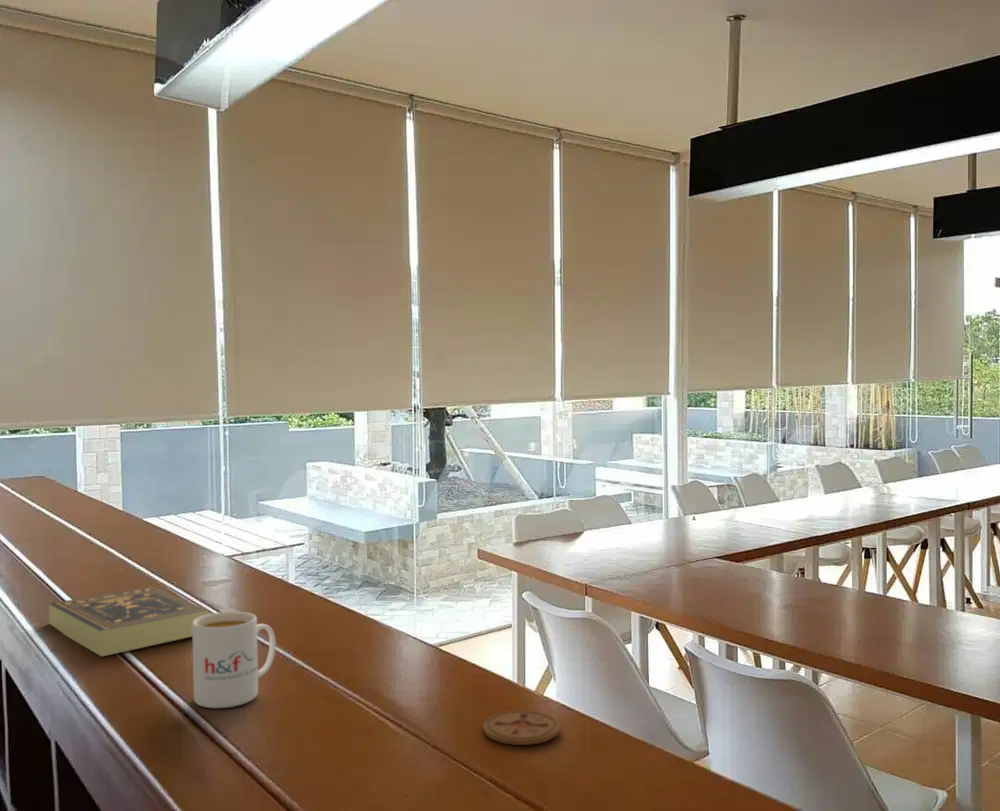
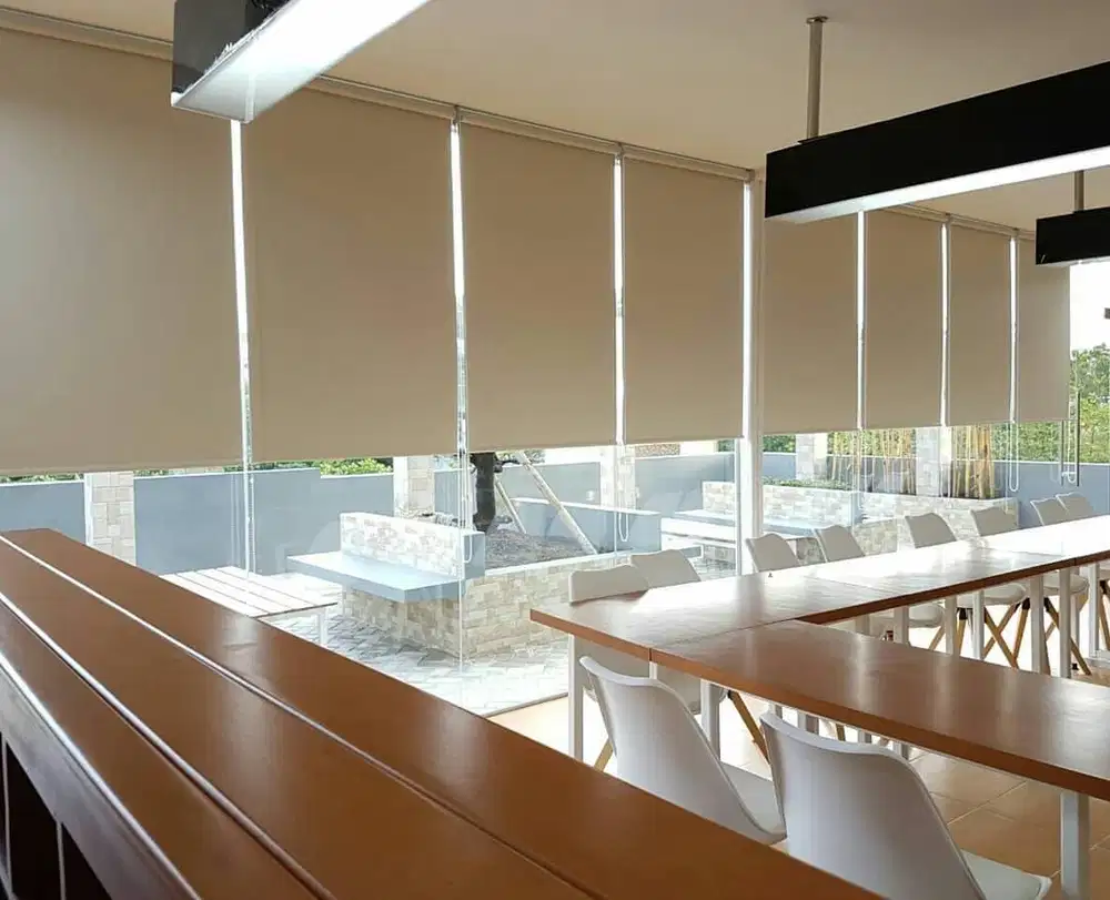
- coaster (521, 727)
- book (128, 617)
- mug (236, 655)
